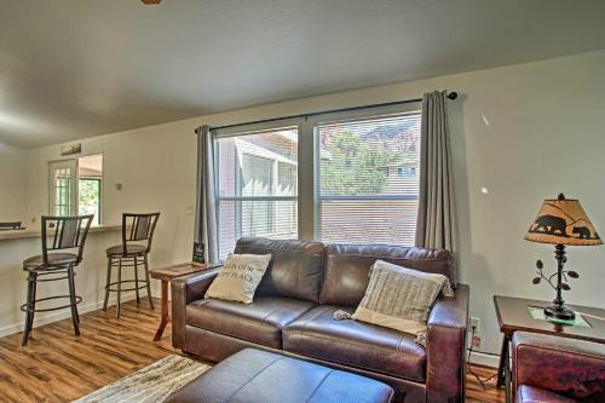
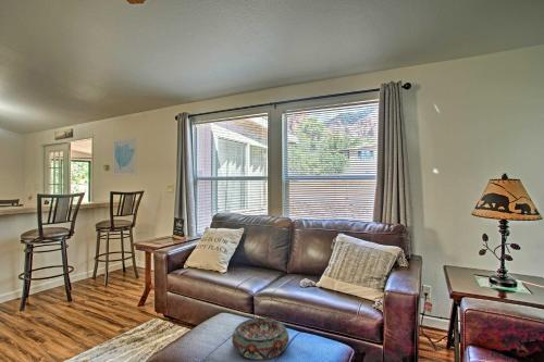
+ wall art (124, 157)
+ decorative bowl (260, 337)
